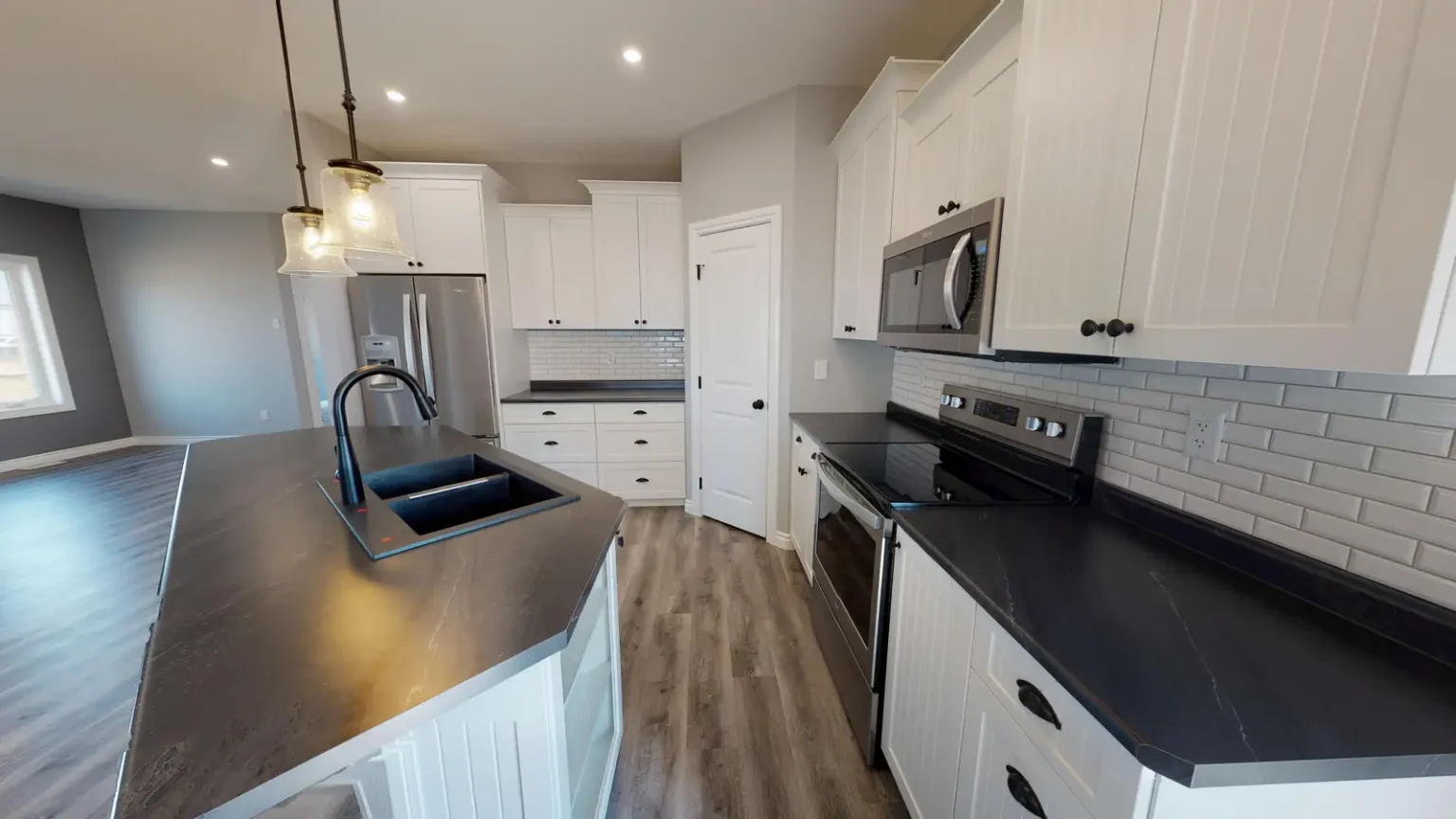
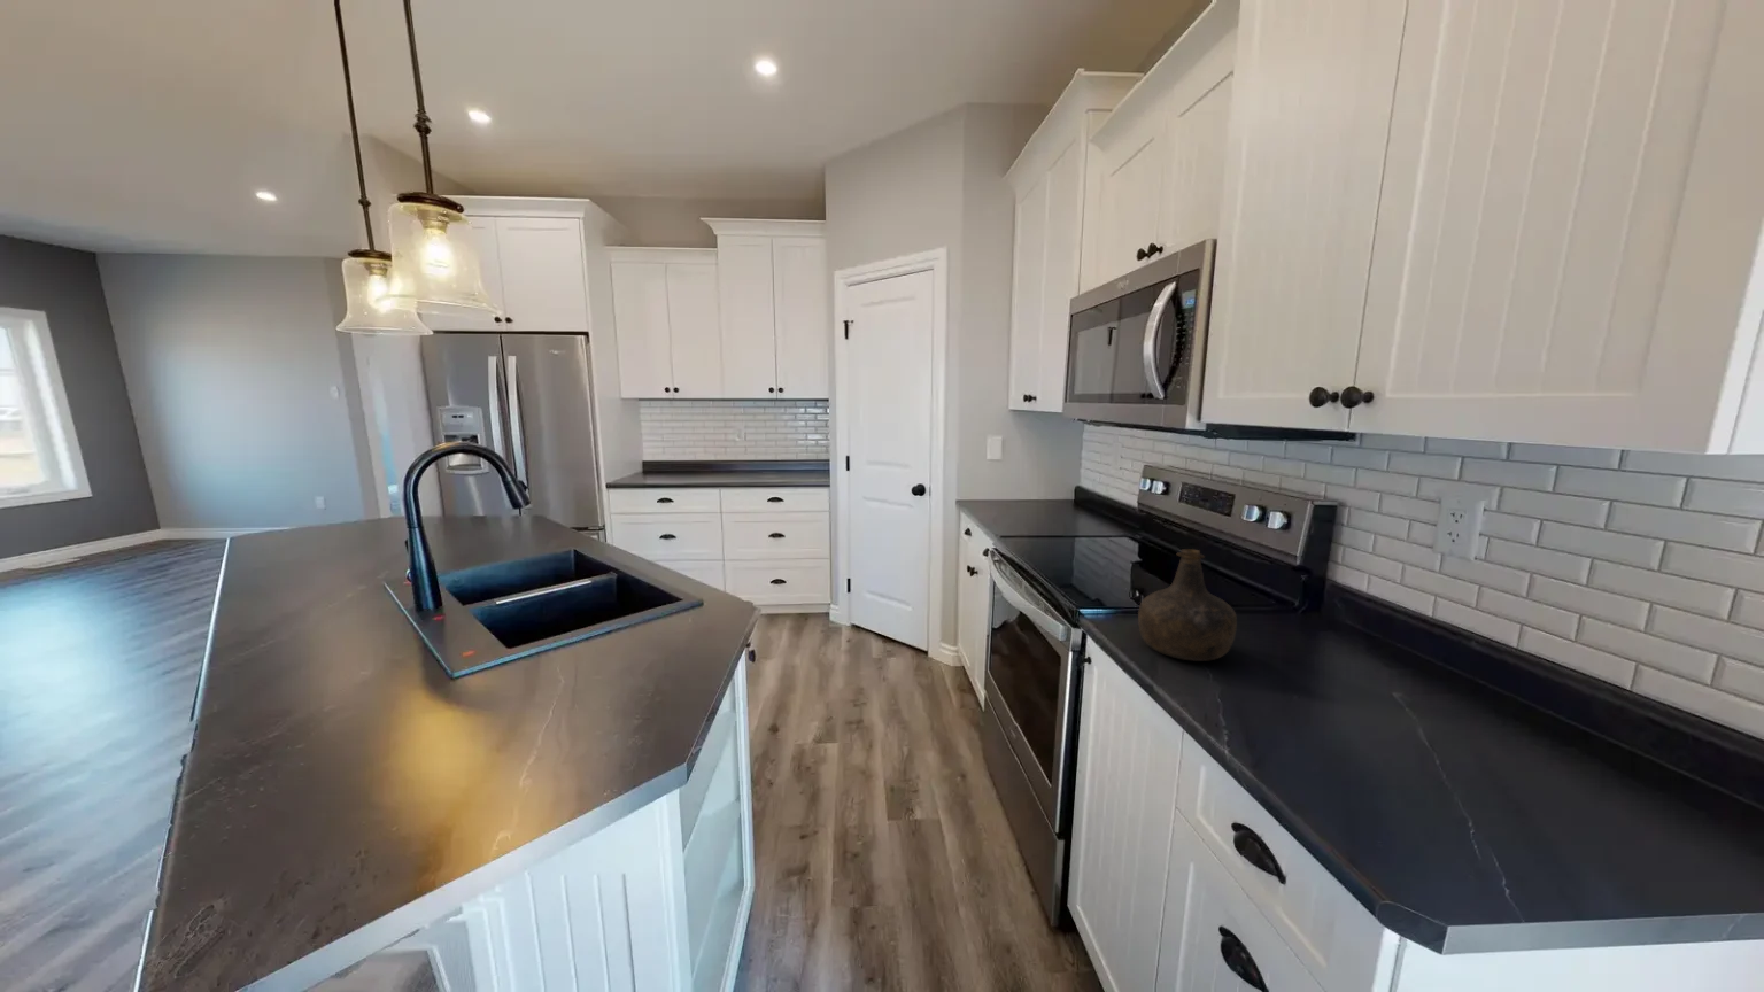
+ bottle (1187, 601)
